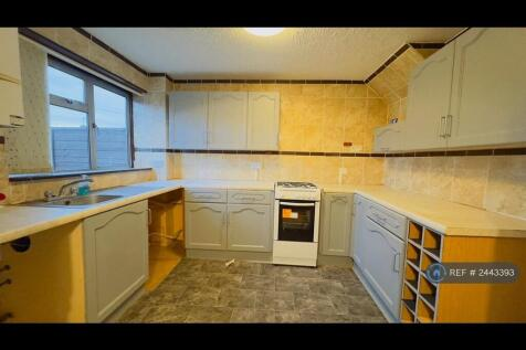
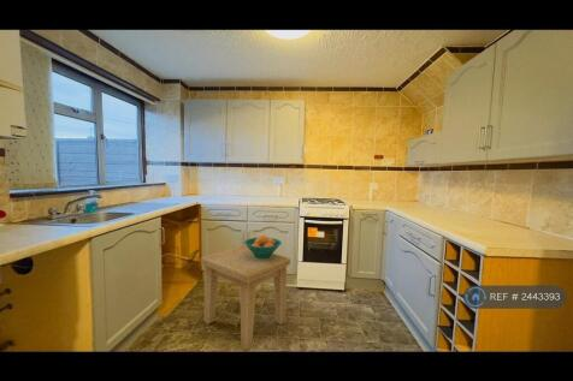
+ fruit bowl (262, 245)
+ side table (246, 290)
